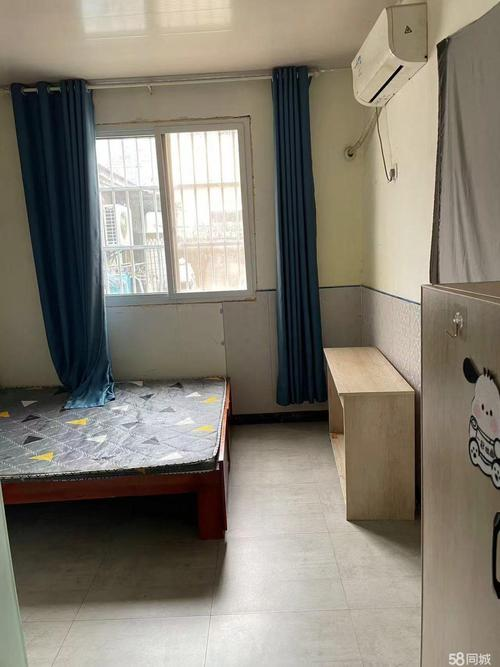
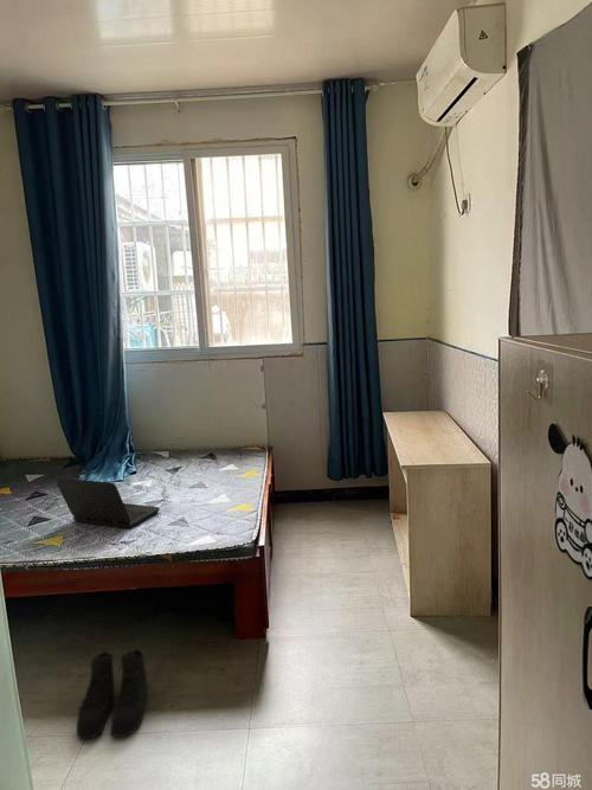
+ laptop (109, 495)
+ boots (112, 688)
